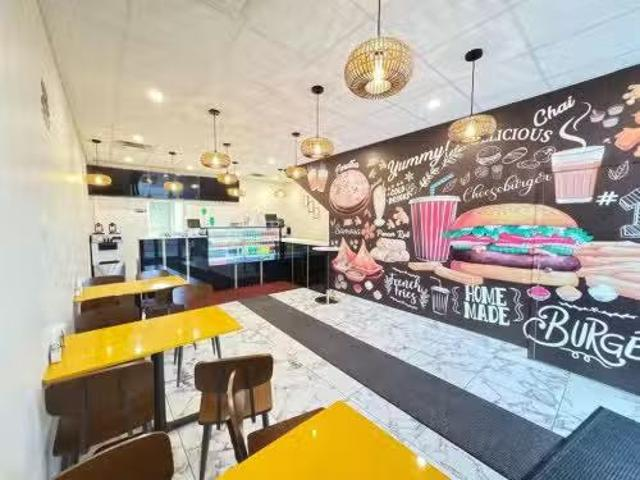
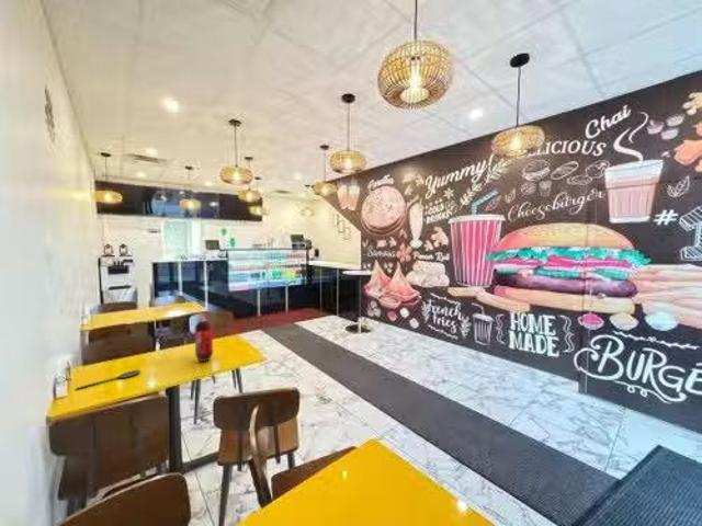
+ wooden spoon (110, 378)
+ cola bottle (203, 339)
